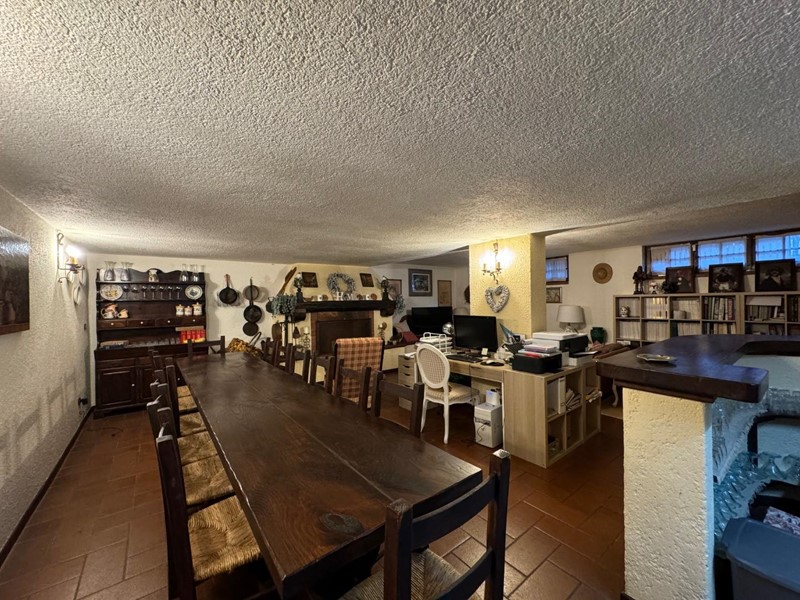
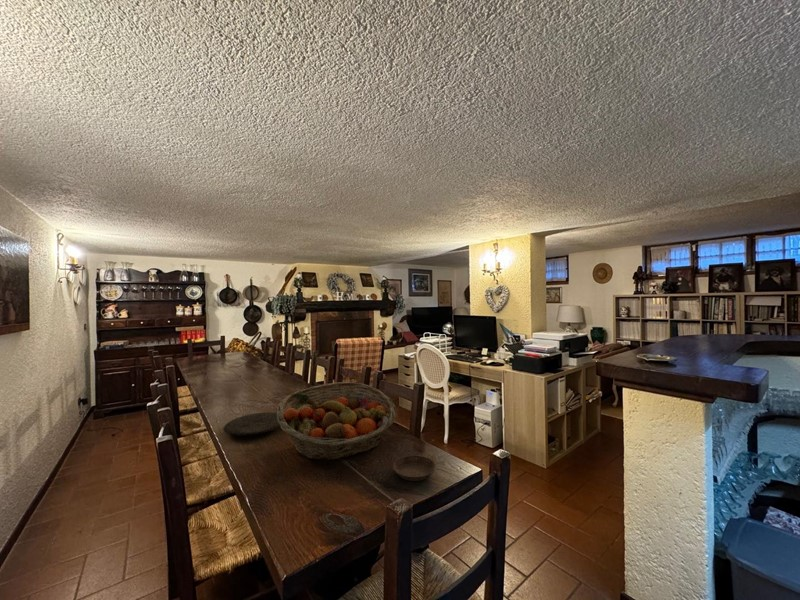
+ plate (256, 425)
+ fruit basket (338, 417)
+ saucer (414, 469)
